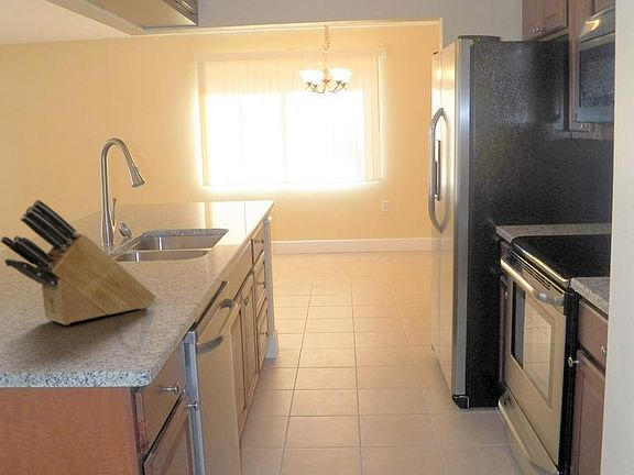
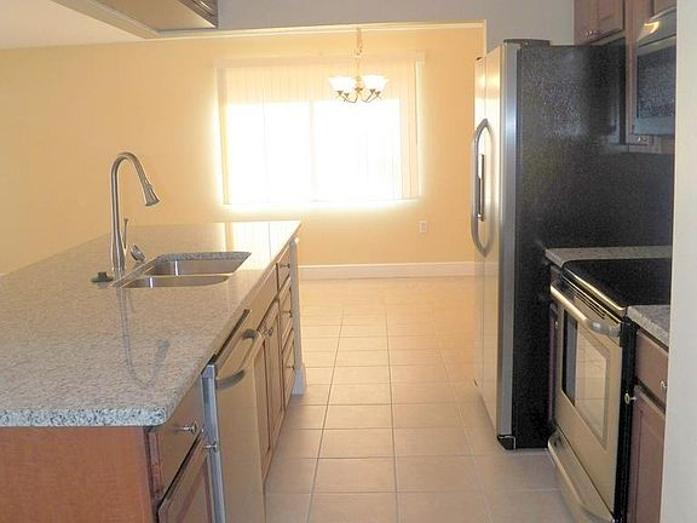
- knife block (80, 257)
